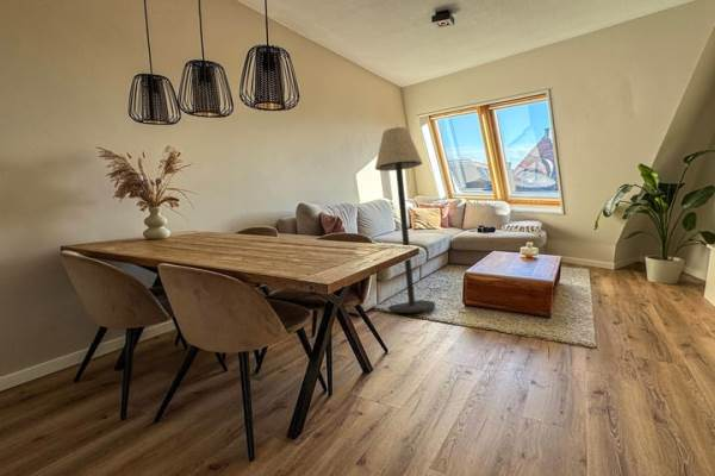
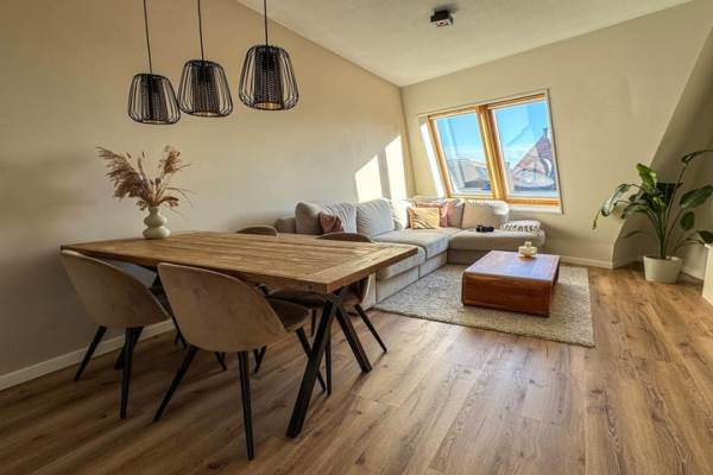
- floor lamp (403, 219)
